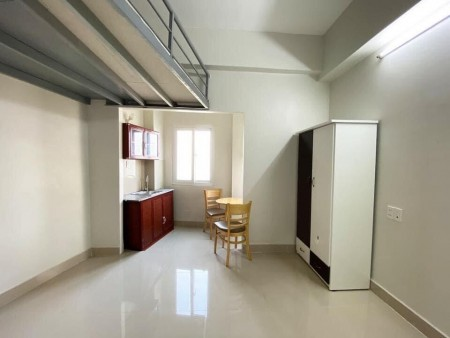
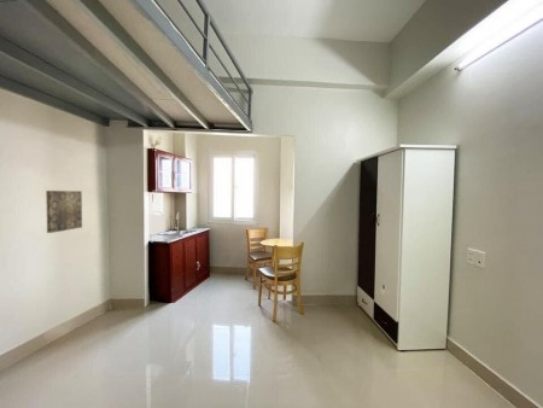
+ wall art (65, 210)
